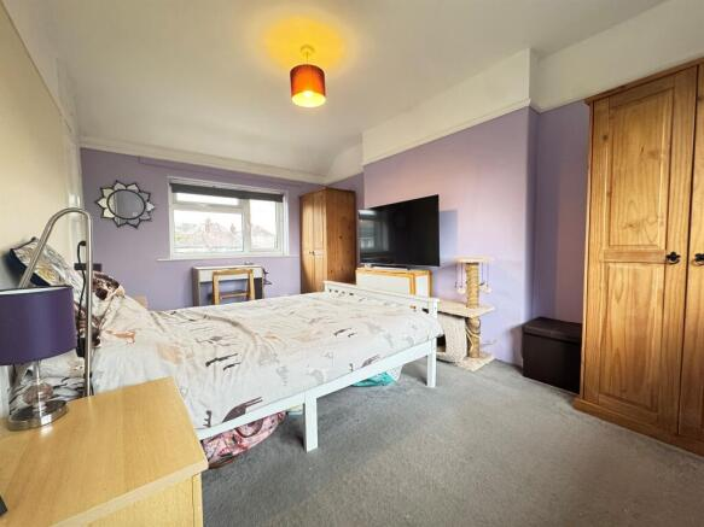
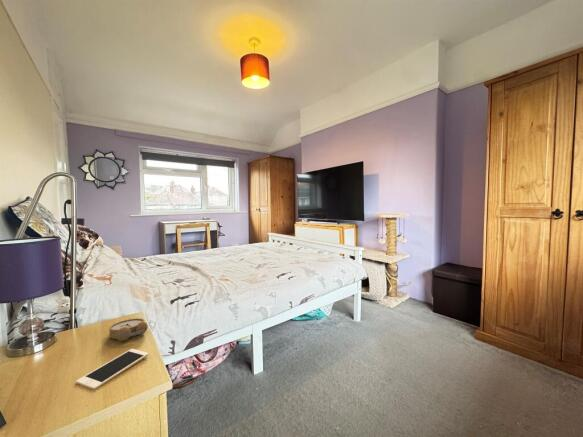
+ alarm clock (129, 328)
+ cell phone (115, 366)
